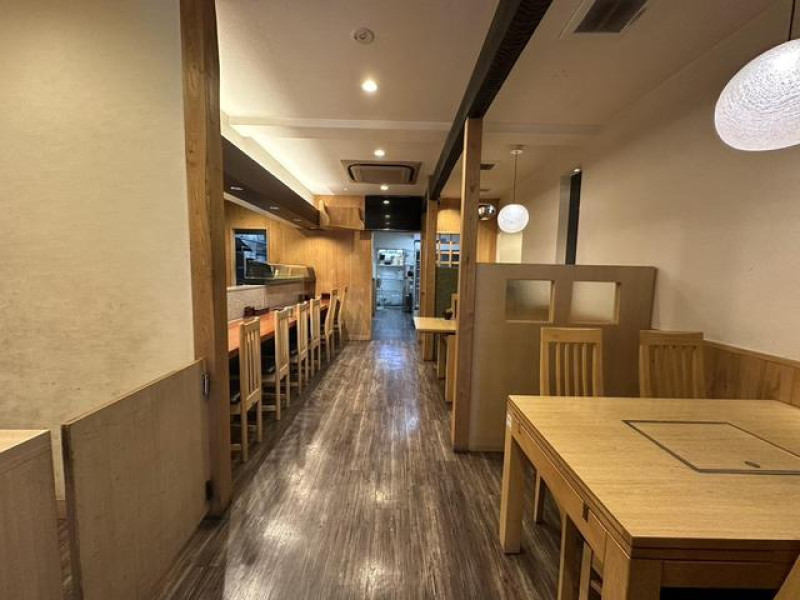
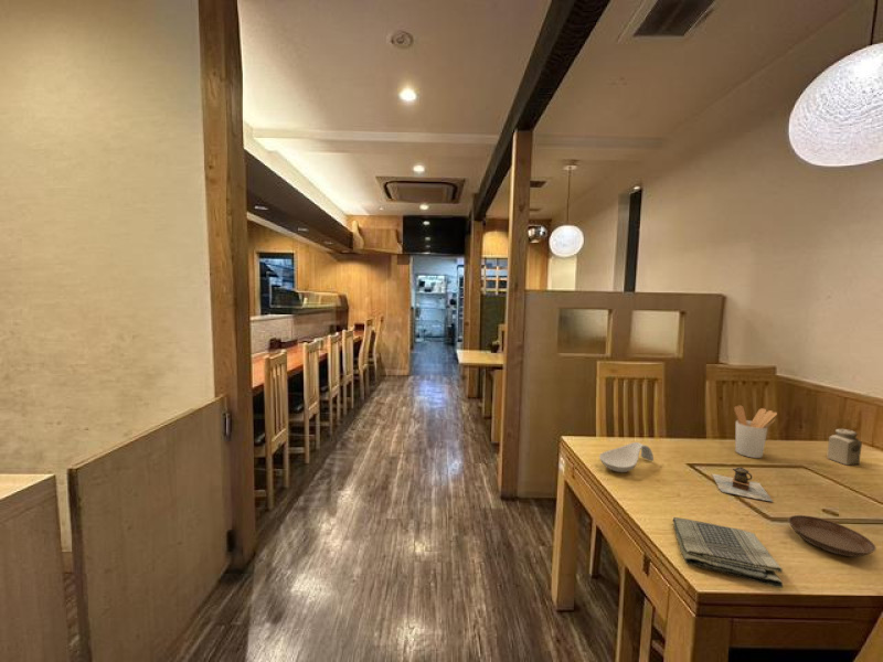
+ teapot (741, 477)
+ salt shaker (844, 446)
+ spoon rest (628, 456)
+ dish towel (722, 545)
+ saucer (829, 536)
+ utensil holder (755, 430)
